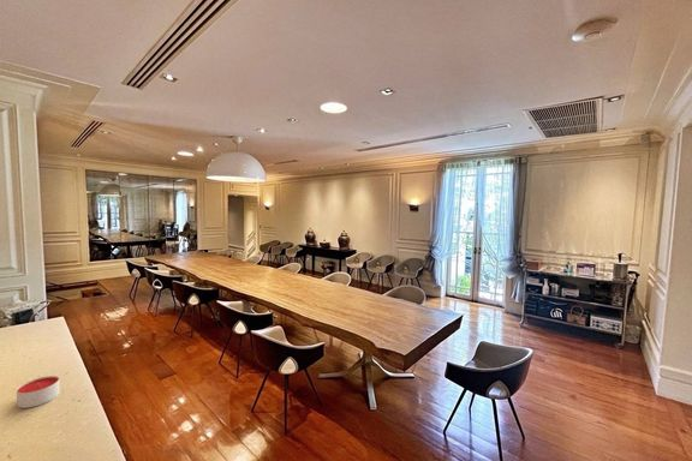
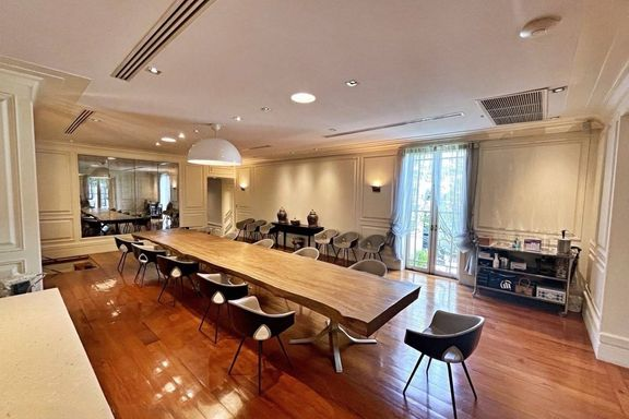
- candle (38, 390)
